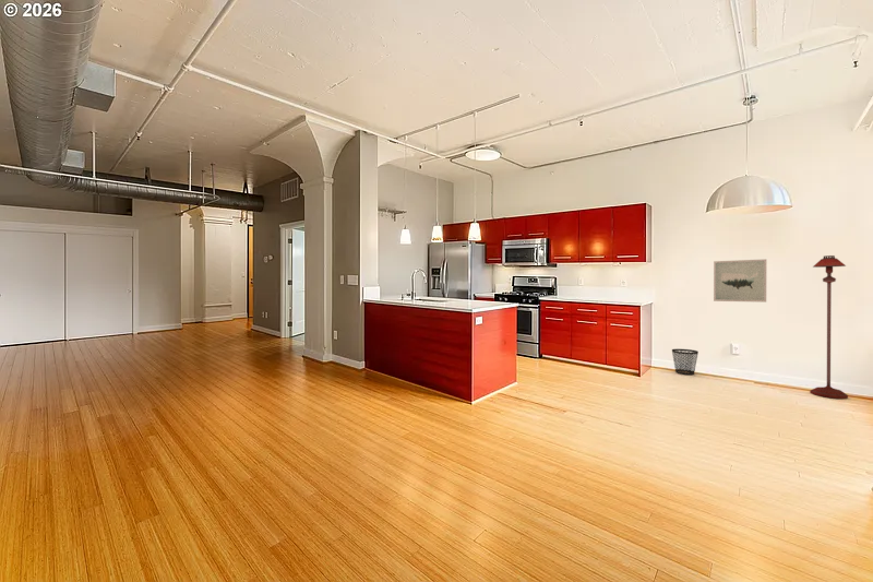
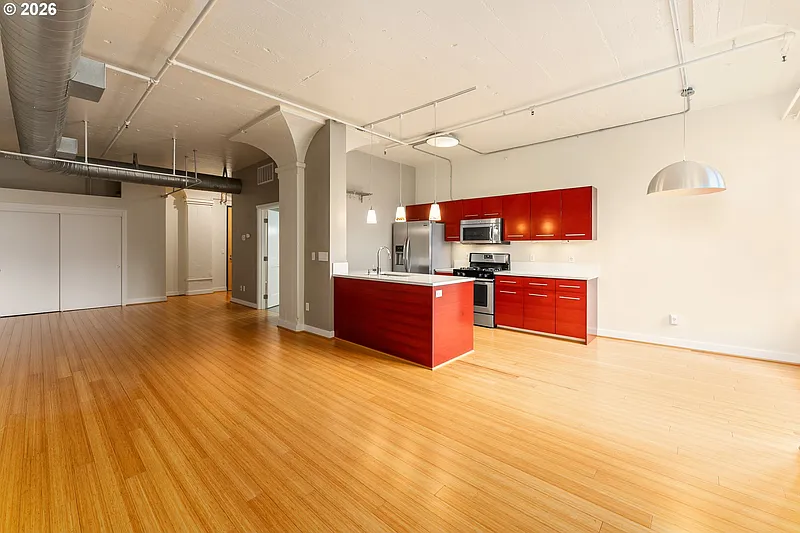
- floor lamp (828, 325)
- wastebasket (684, 361)
- wall art (739, 281)
